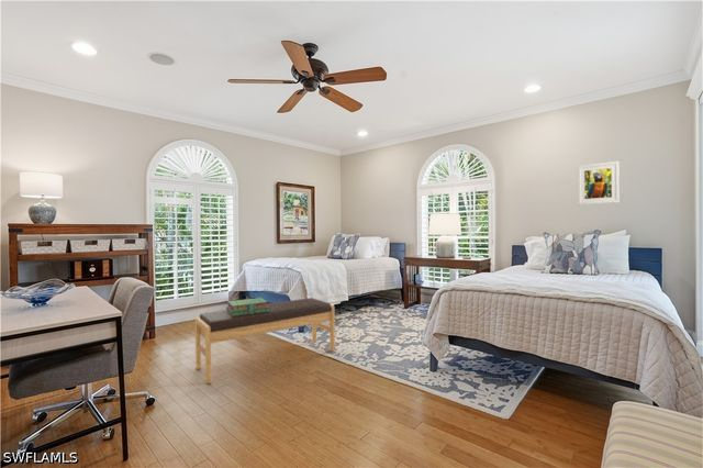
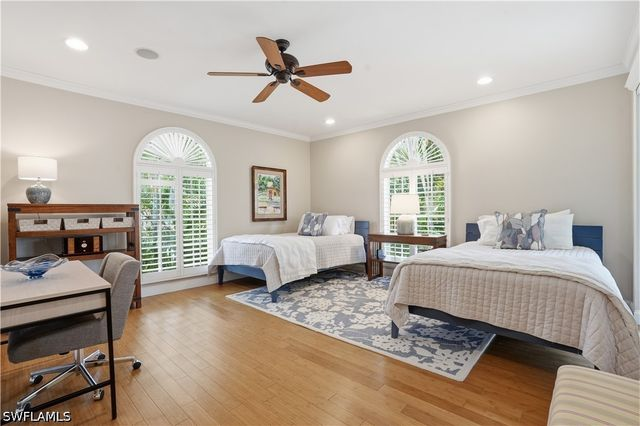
- bench (268, 332)
- stack of books (247, 305)
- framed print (598, 183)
